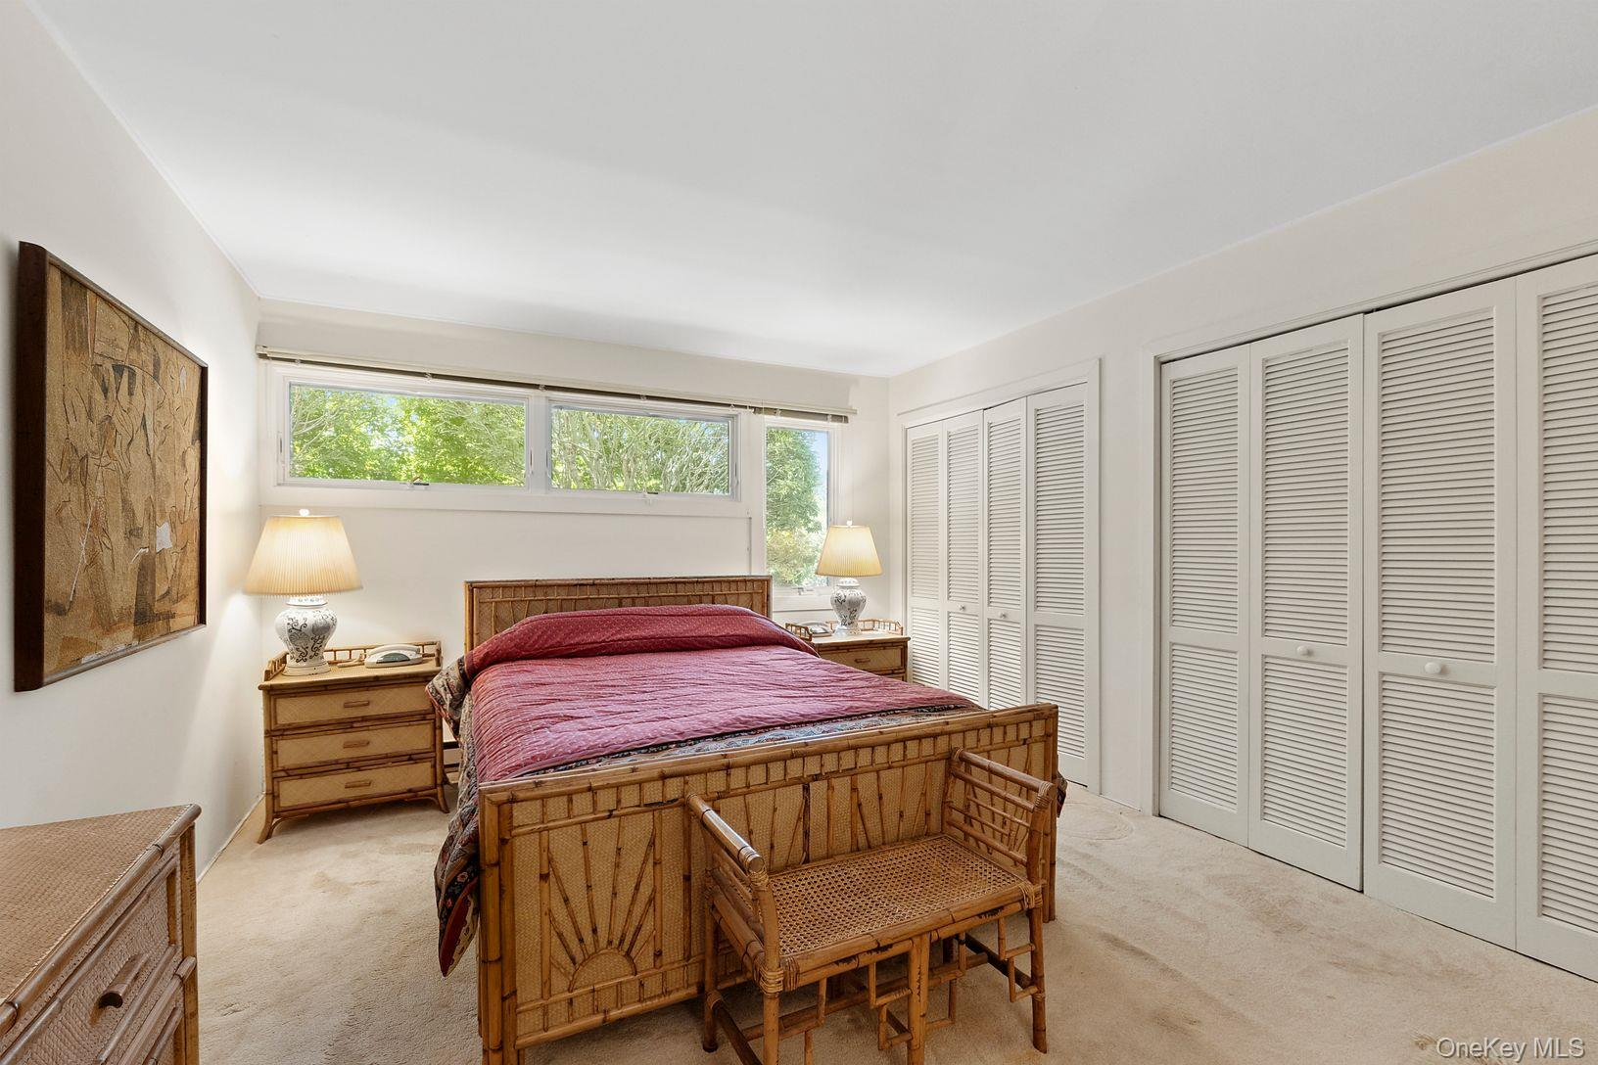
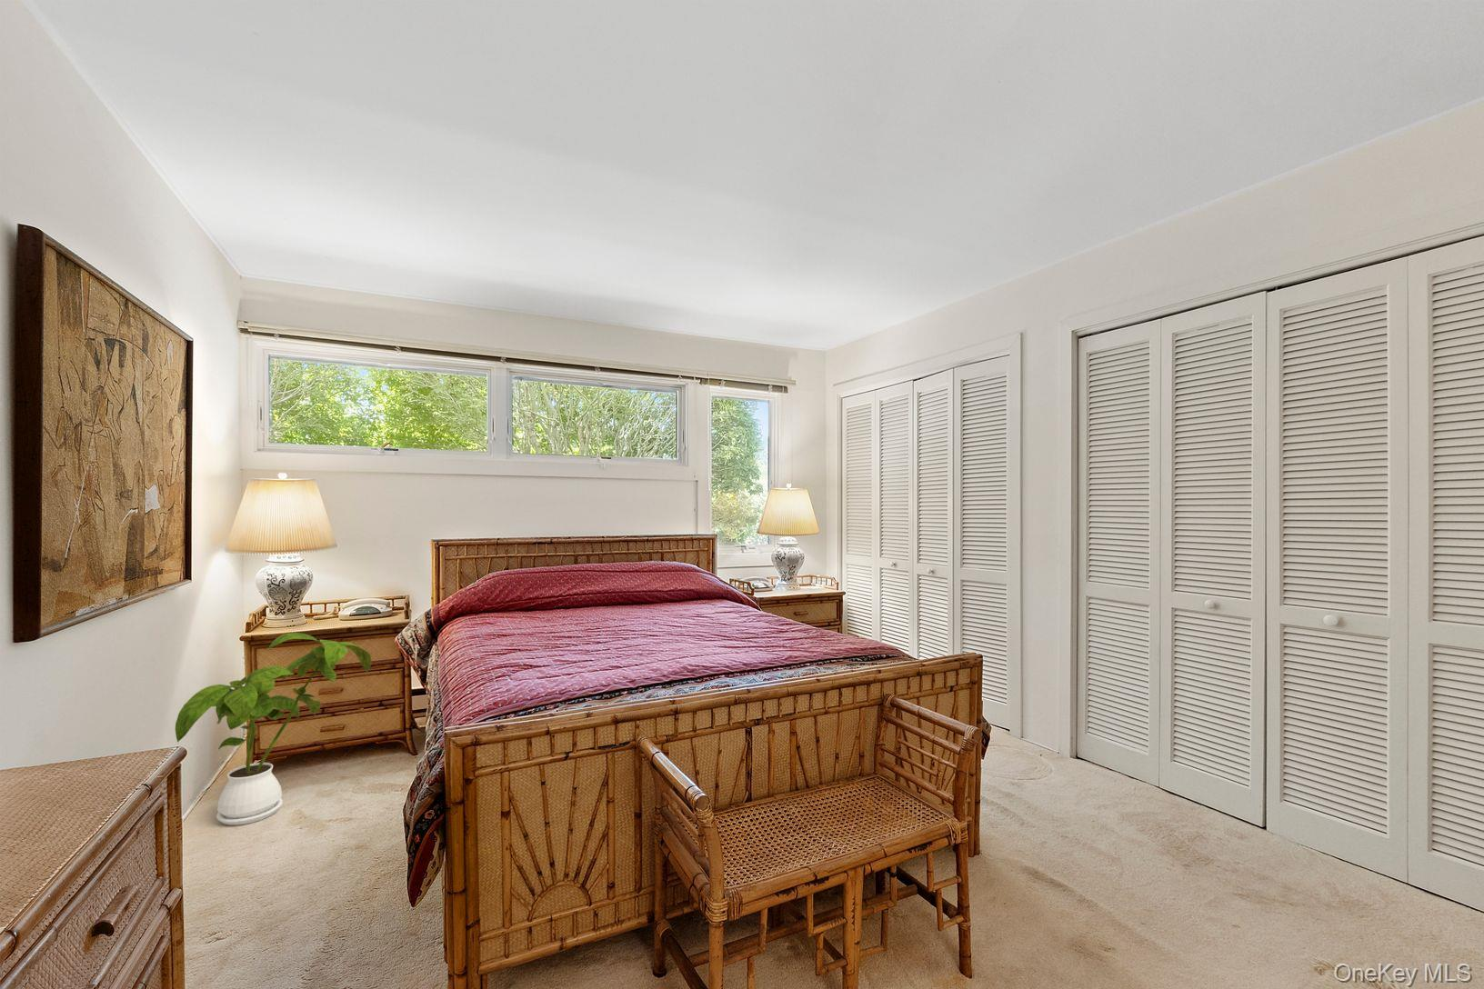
+ house plant (286, 719)
